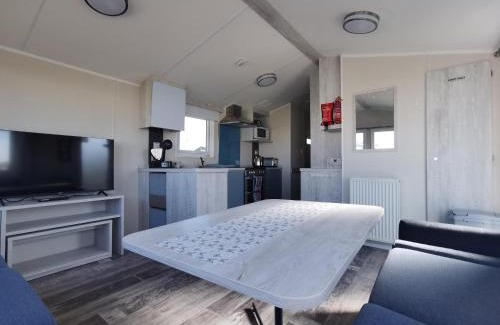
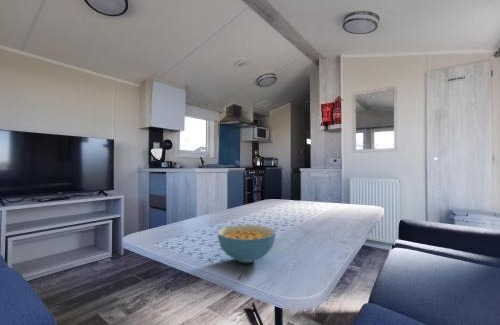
+ cereal bowl (246, 245)
